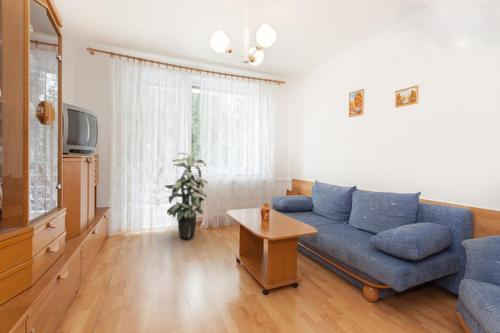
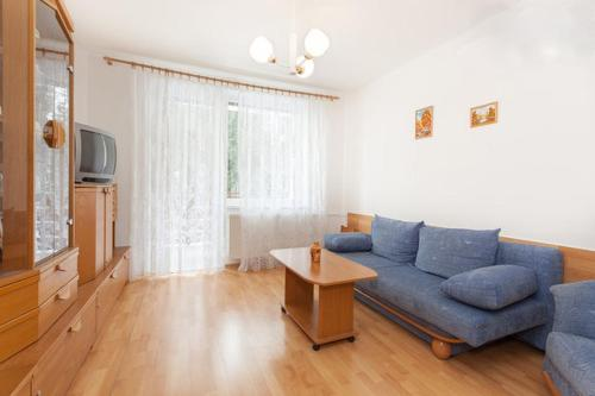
- indoor plant (186, 194)
